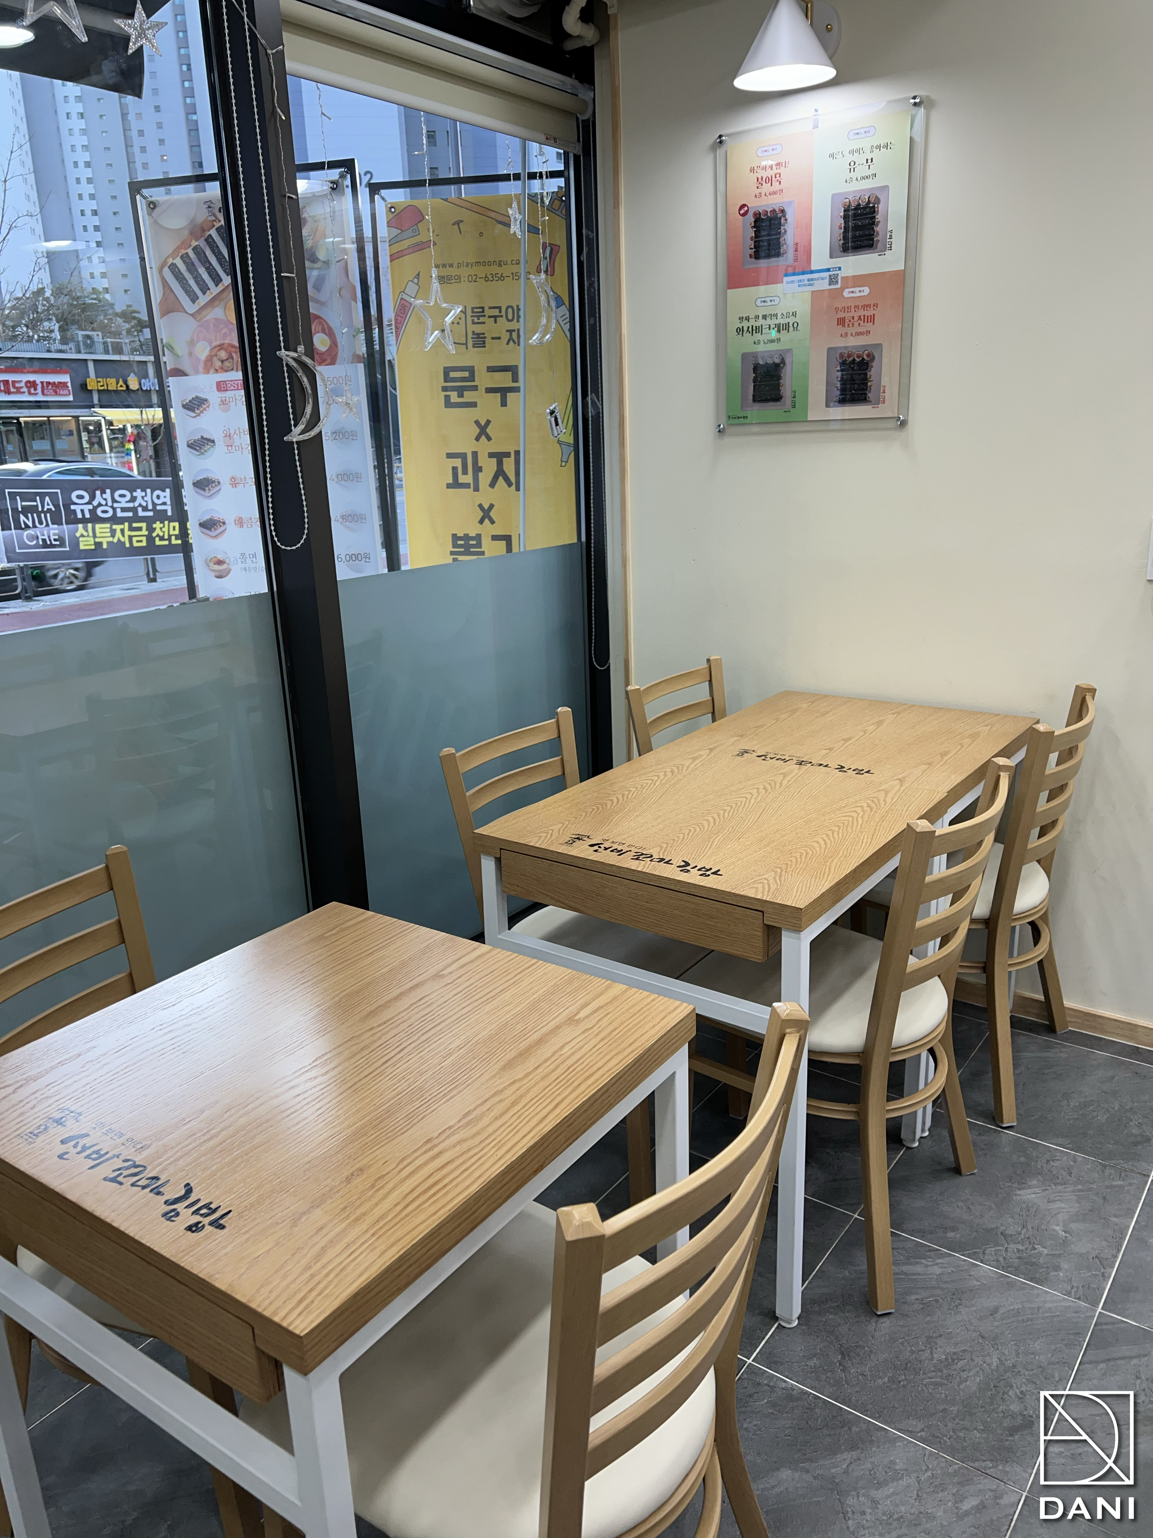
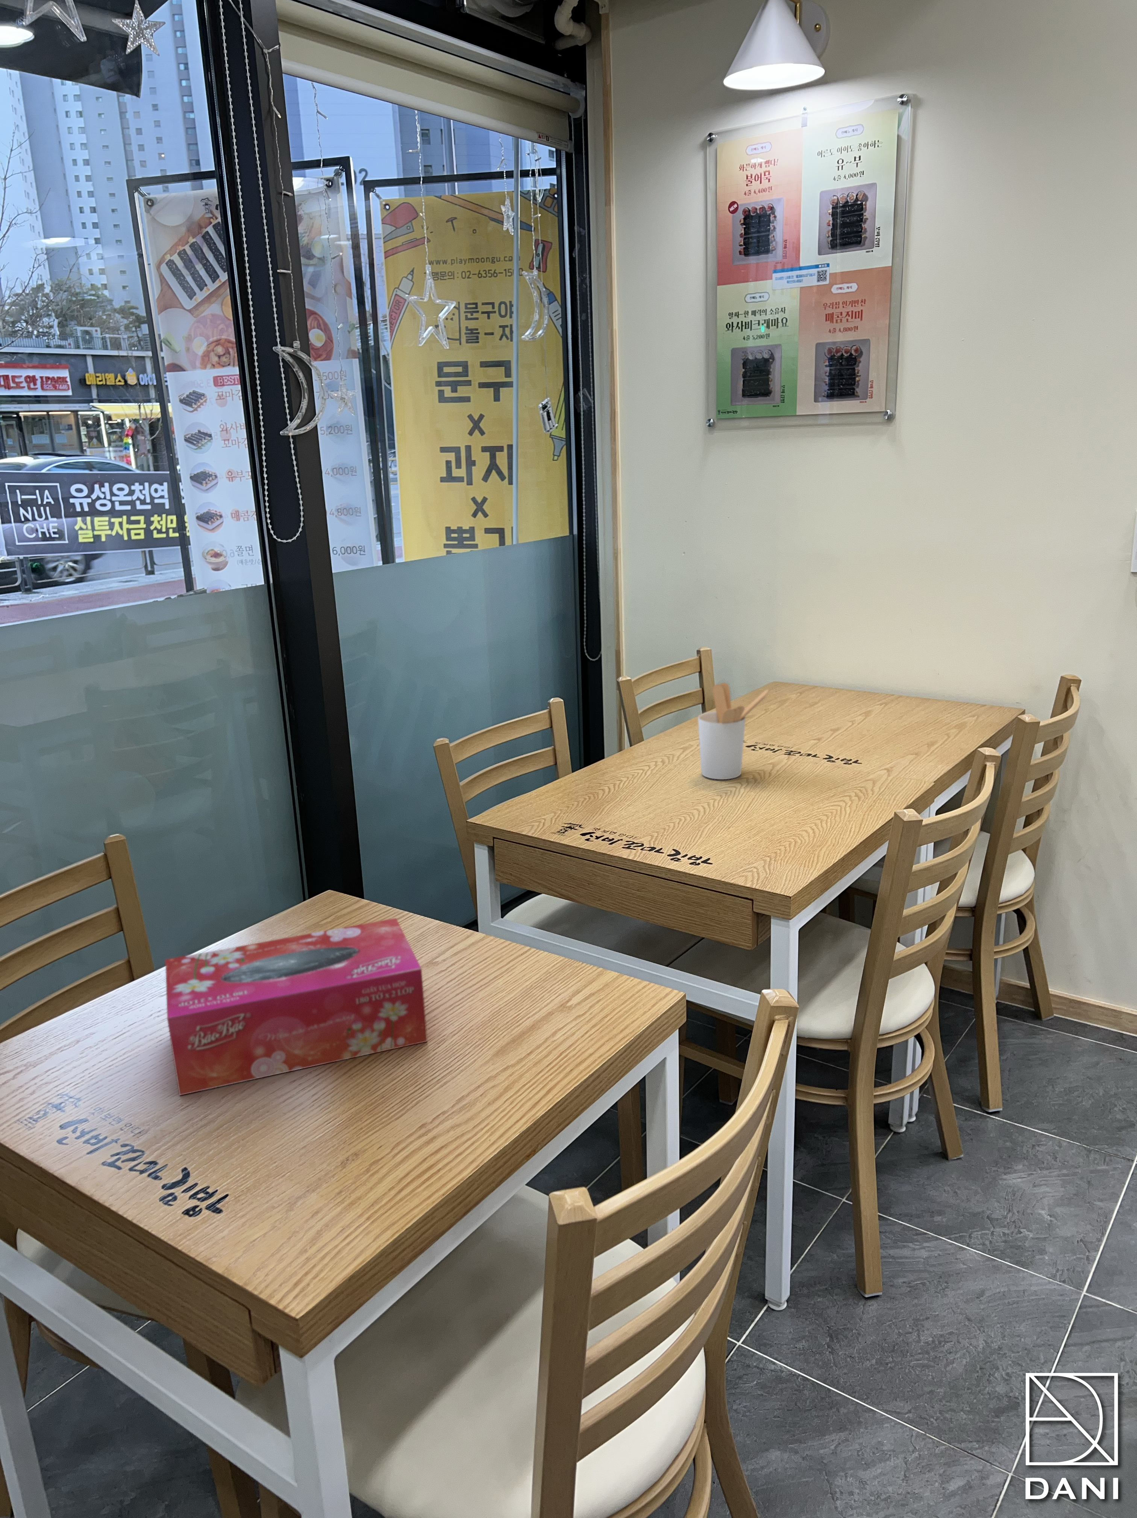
+ tissue box (295, 1000)
+ utensil holder (735, 732)
